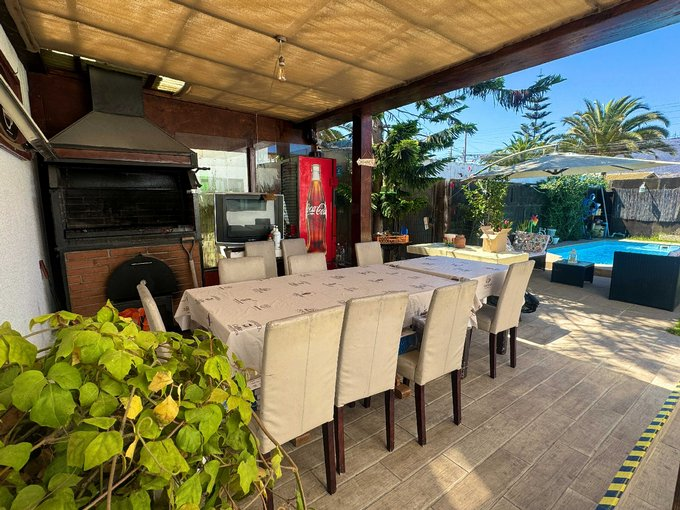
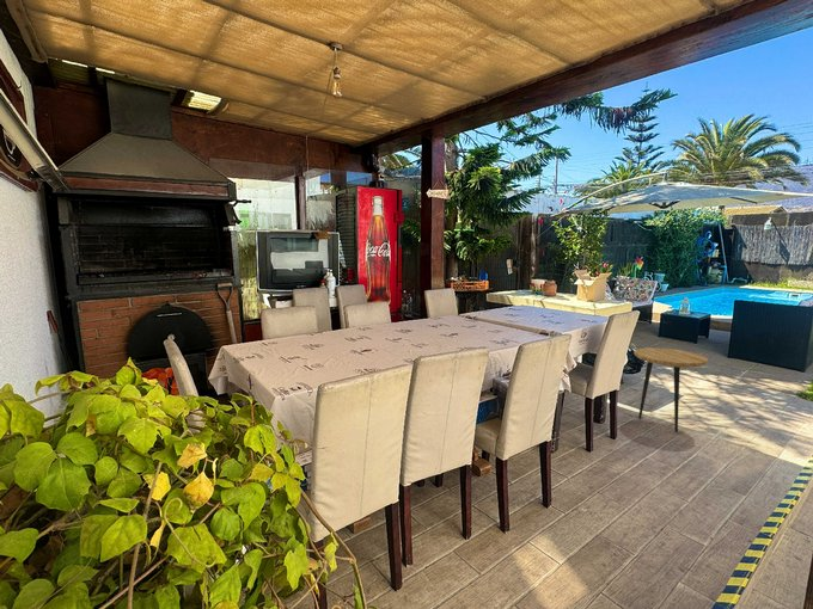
+ side table (674, 389)
